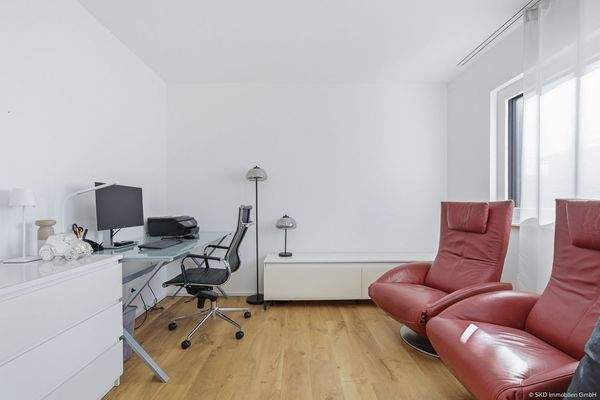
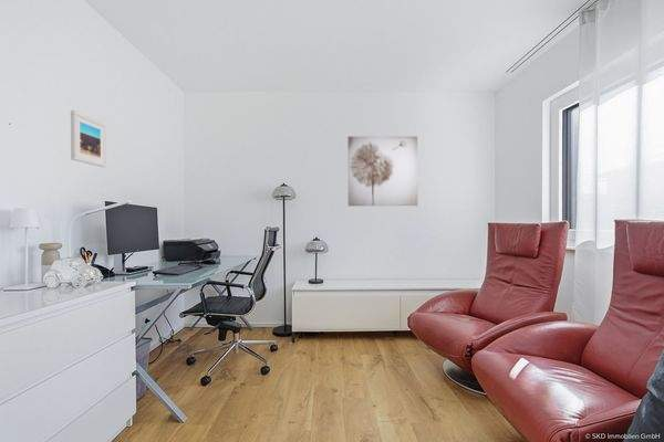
+ wall art (382, 171)
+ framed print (90, 140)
